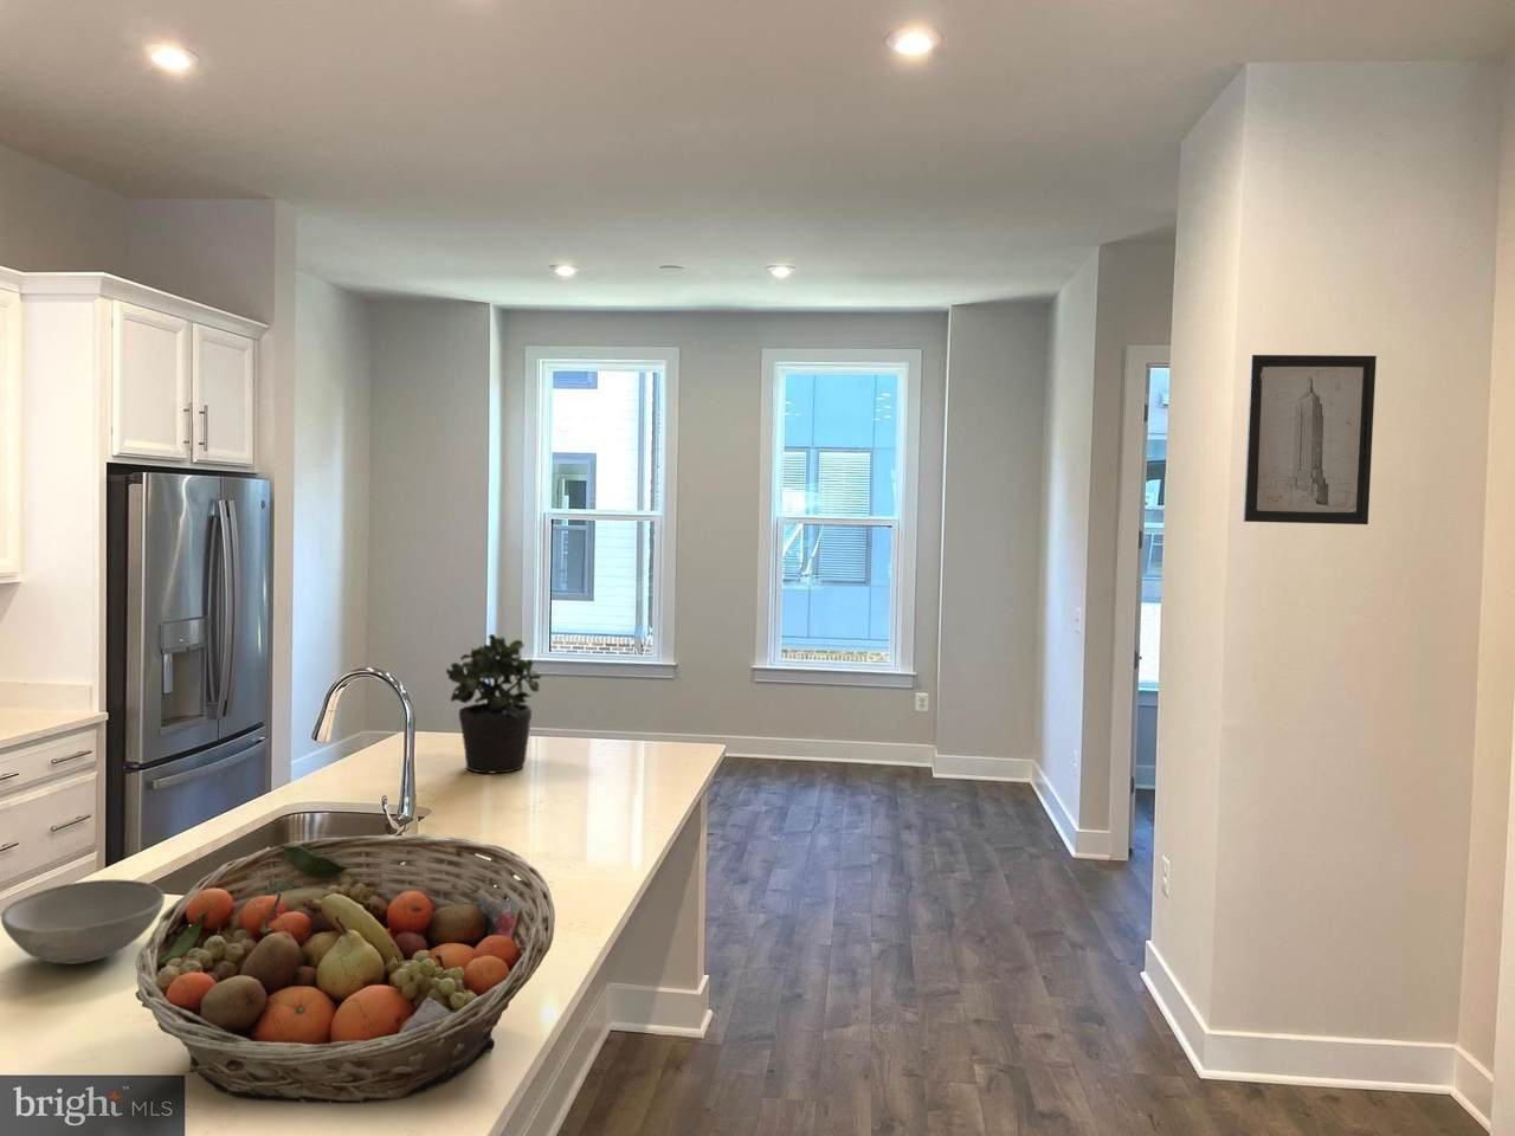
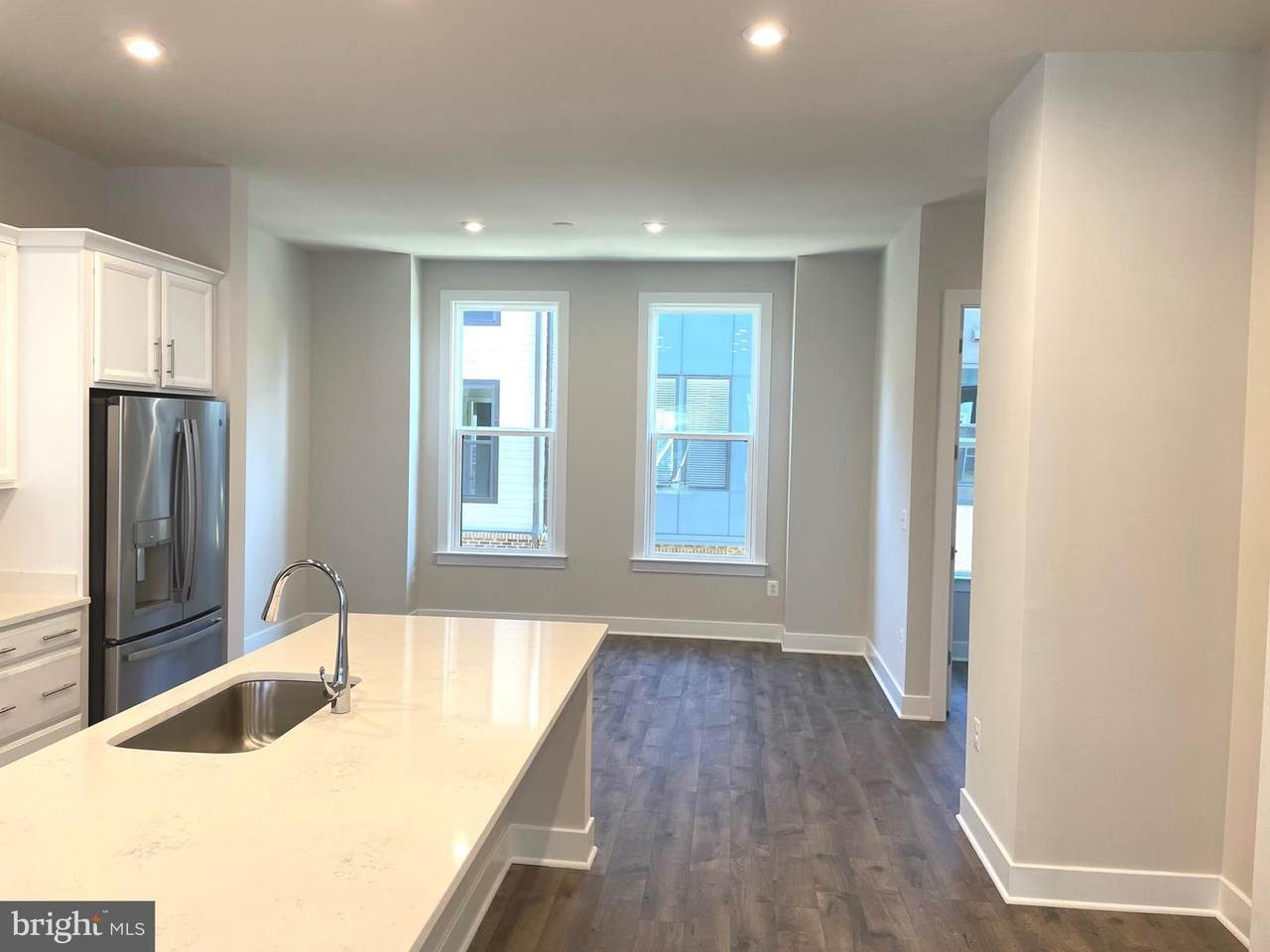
- wall art (1309, 439)
- fruit basket (354, 958)
- bowl (84, 927)
- potted plant (493, 699)
